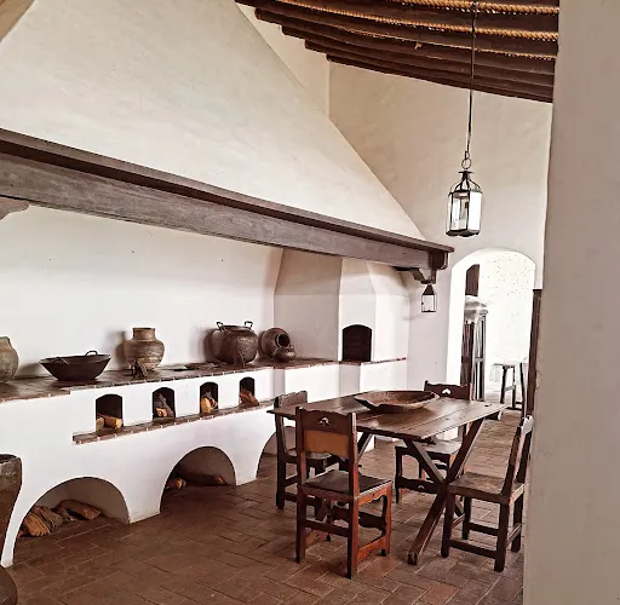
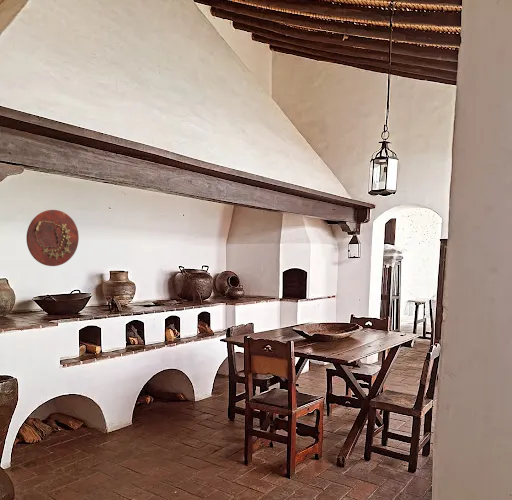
+ decorative platter (54, 238)
